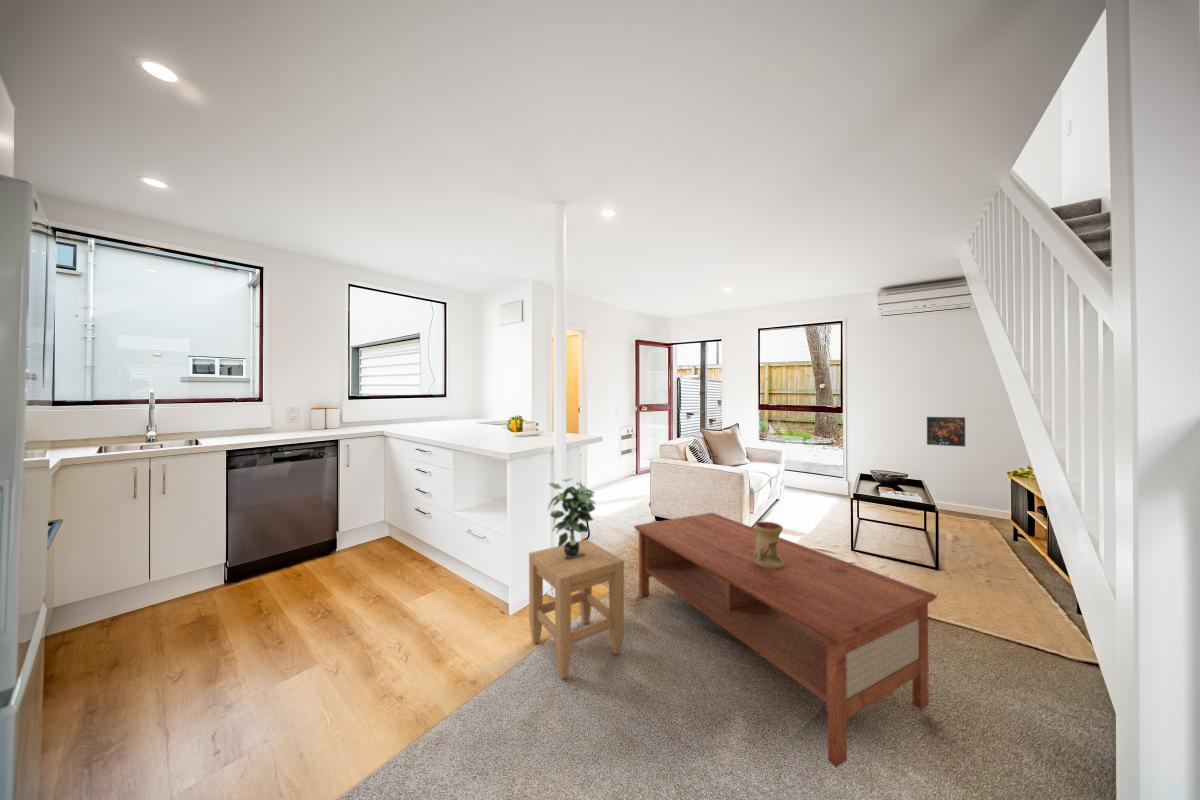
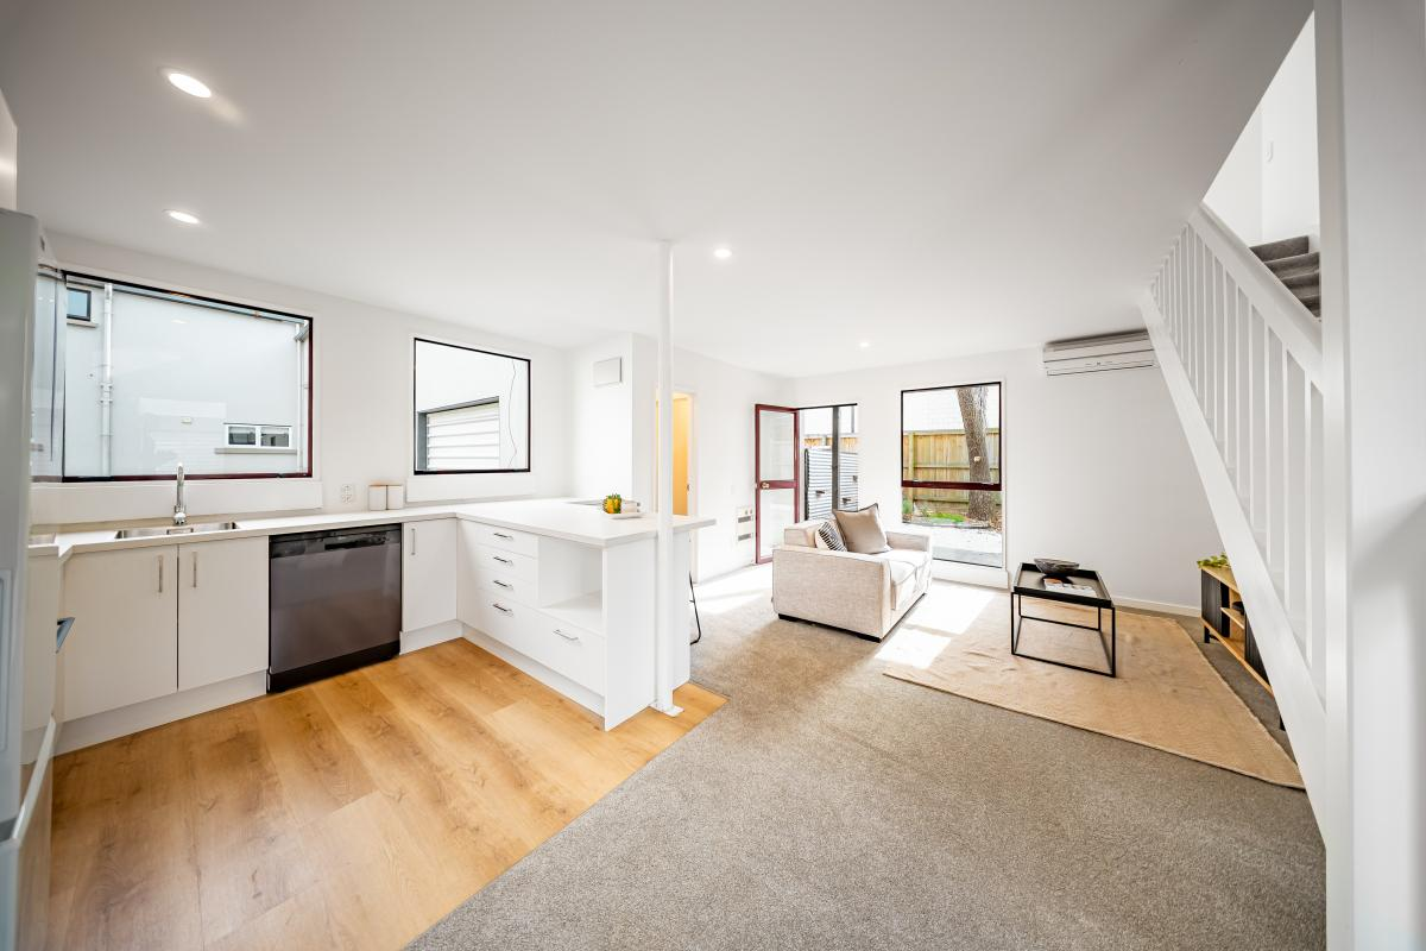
- stool (575, 601)
- oil burner (768, 543)
- coffee table (752, 595)
- potted plant (573, 518)
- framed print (945, 431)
